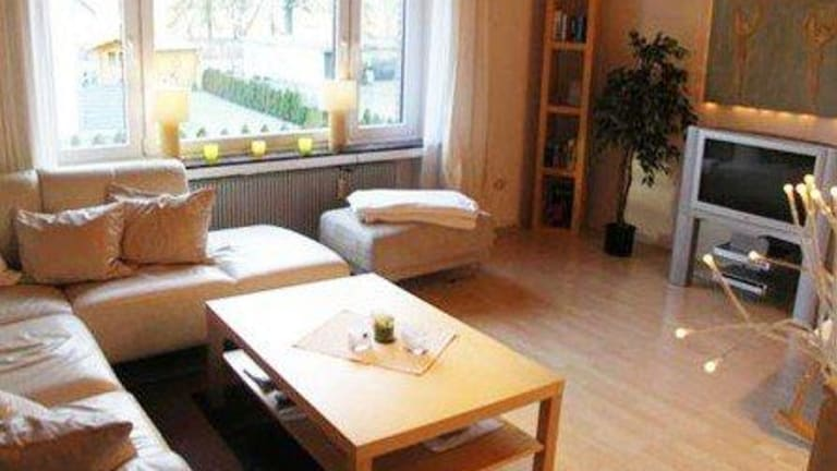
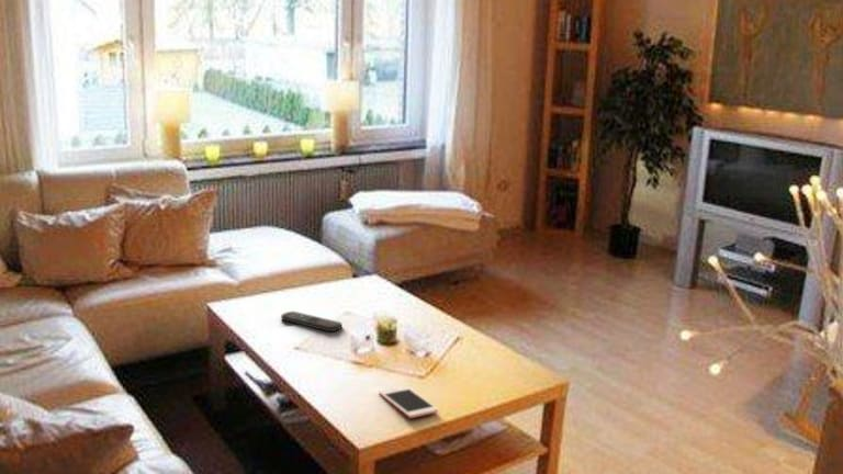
+ cell phone (407, 400)
+ remote control (311, 320)
